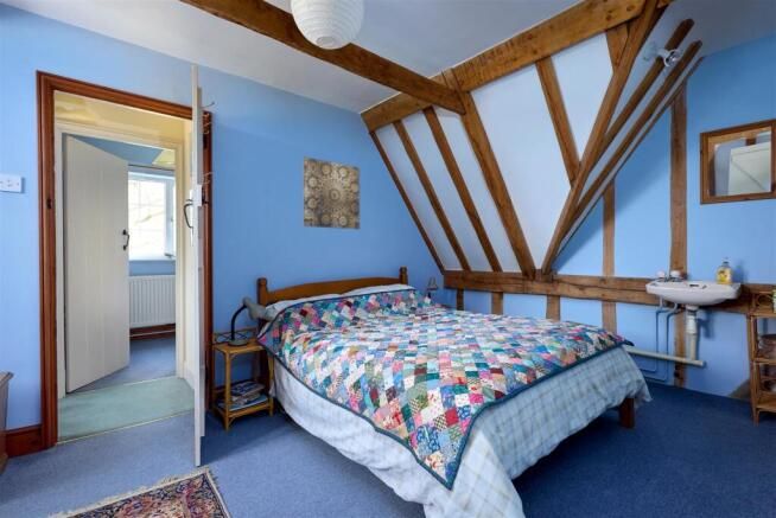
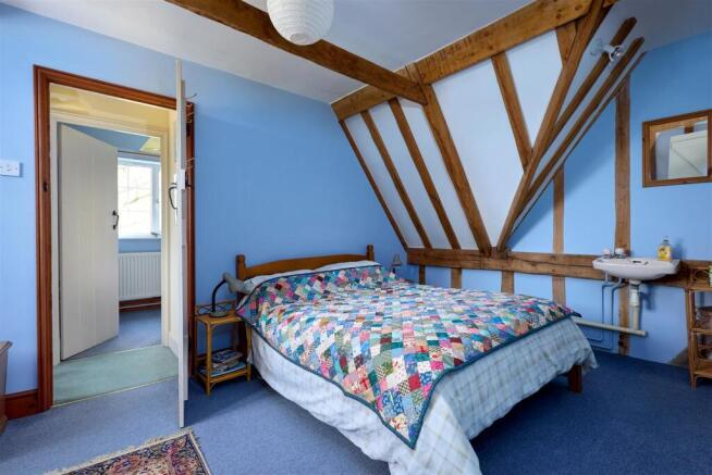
- wall art (332, 194)
